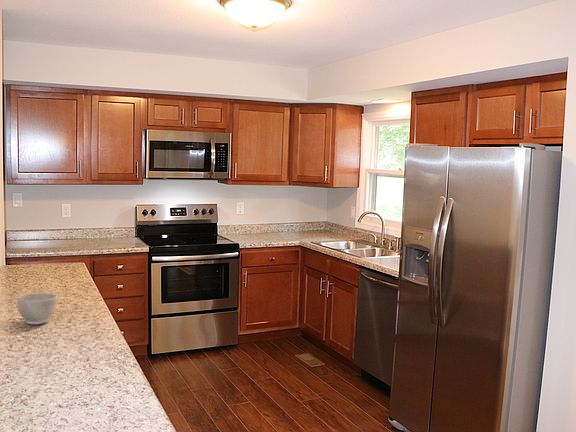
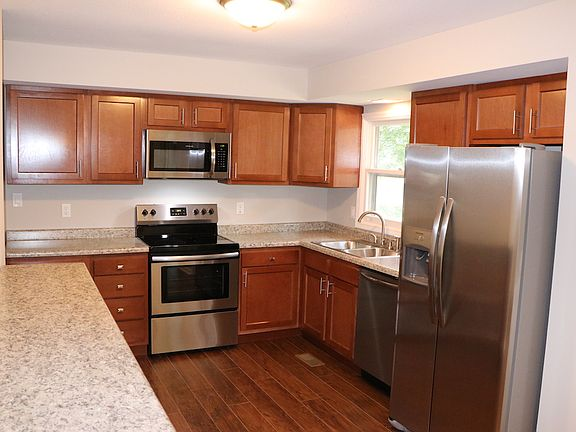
- bowl (37, 308)
